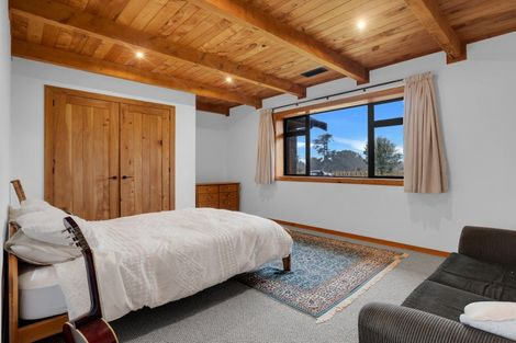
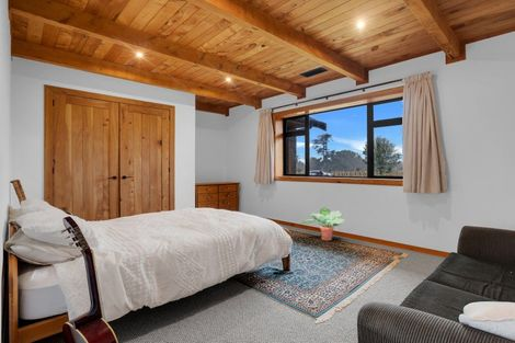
+ potted plant (328, 222)
